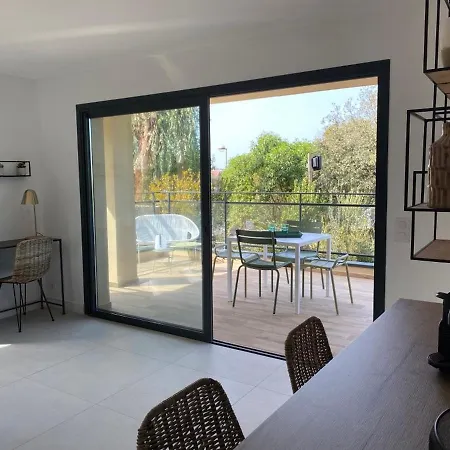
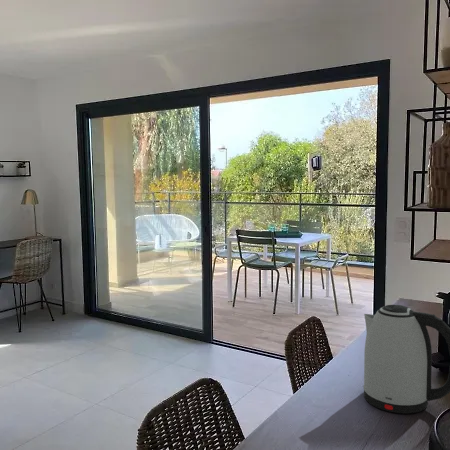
+ kettle (408, 354)
